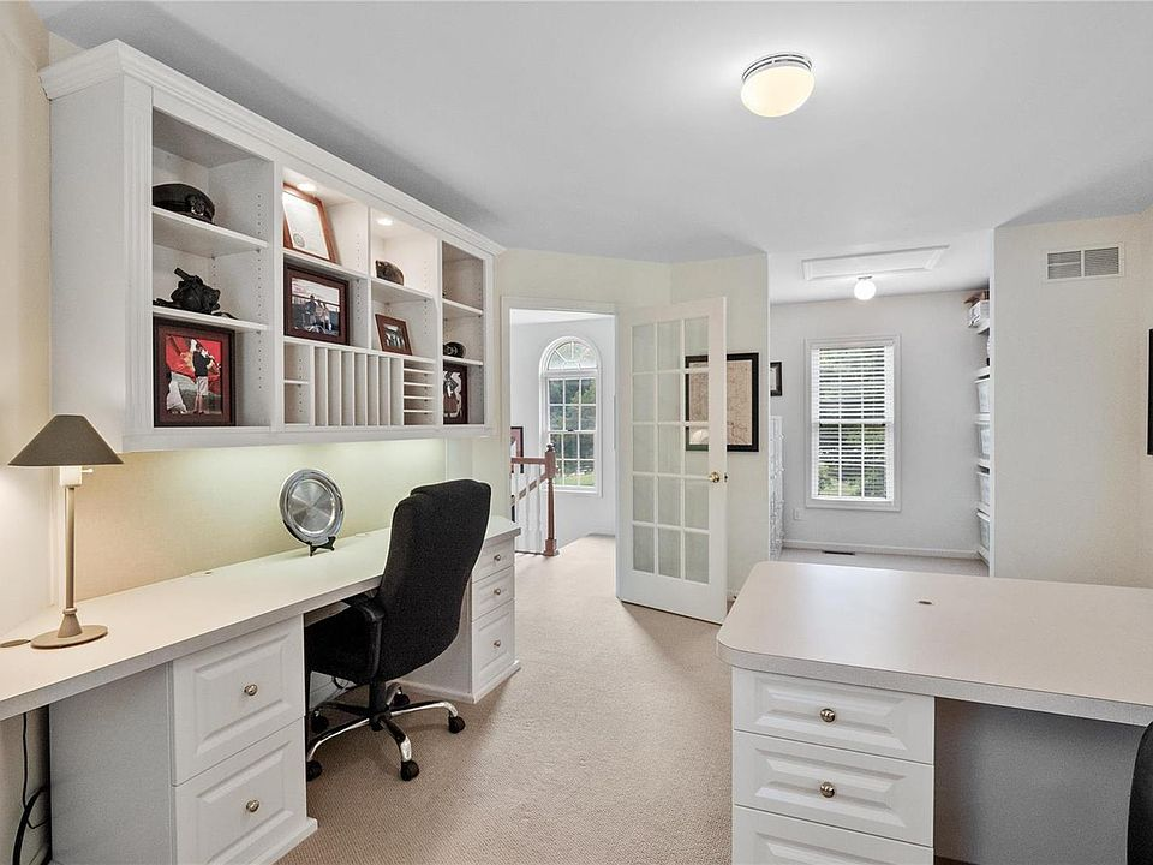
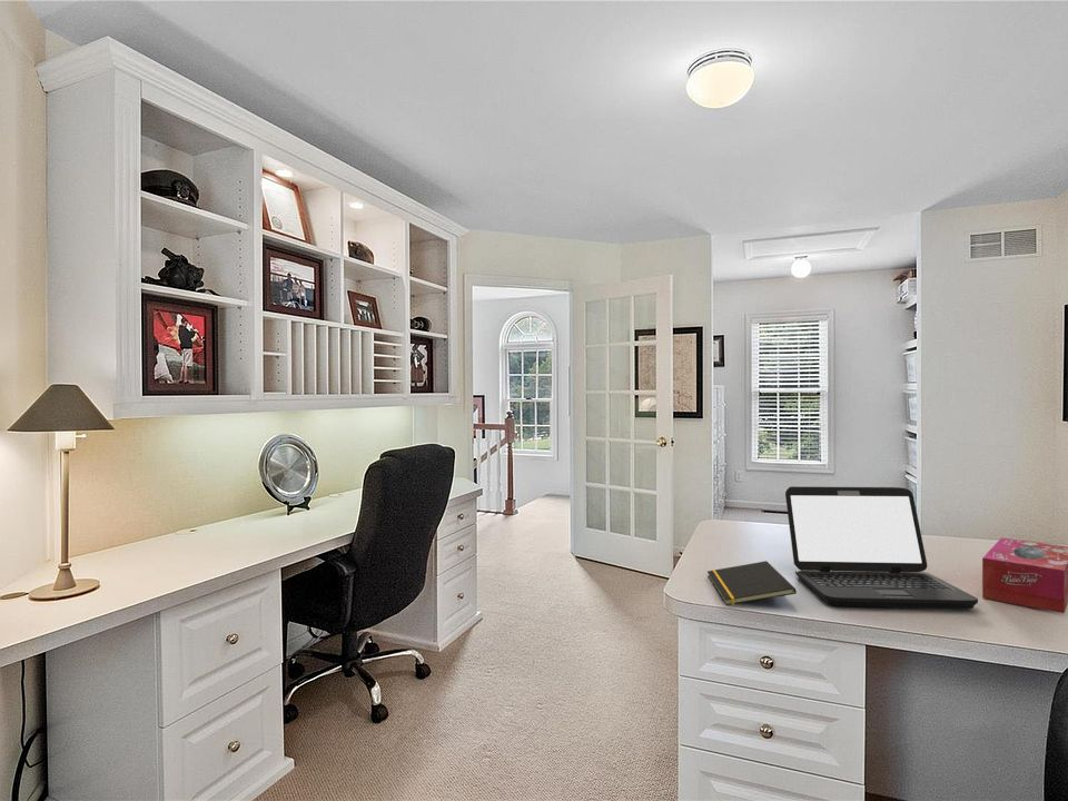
+ tissue box (1029, 571)
+ laptop (872, 541)
+ notepad (748, 581)
